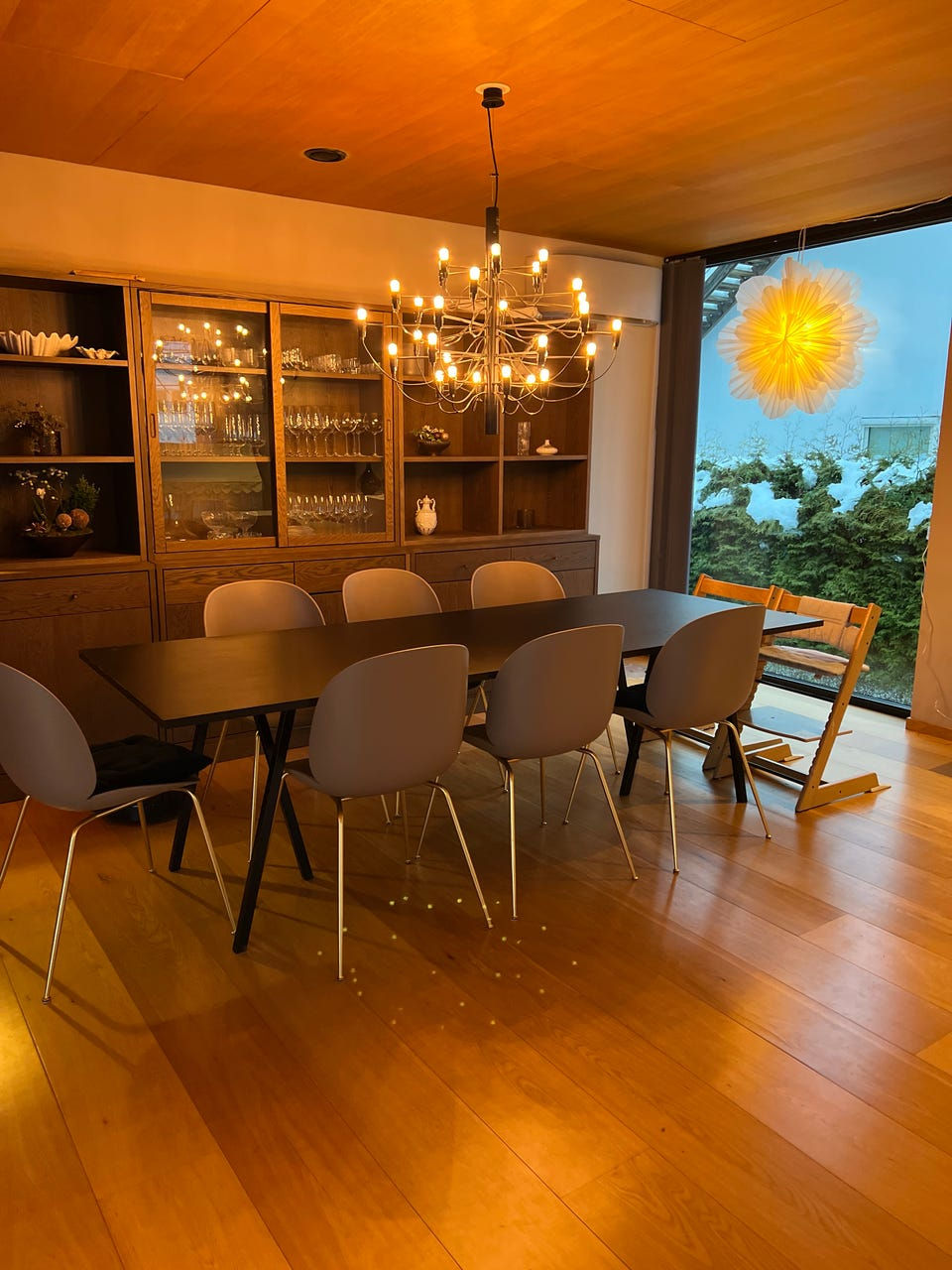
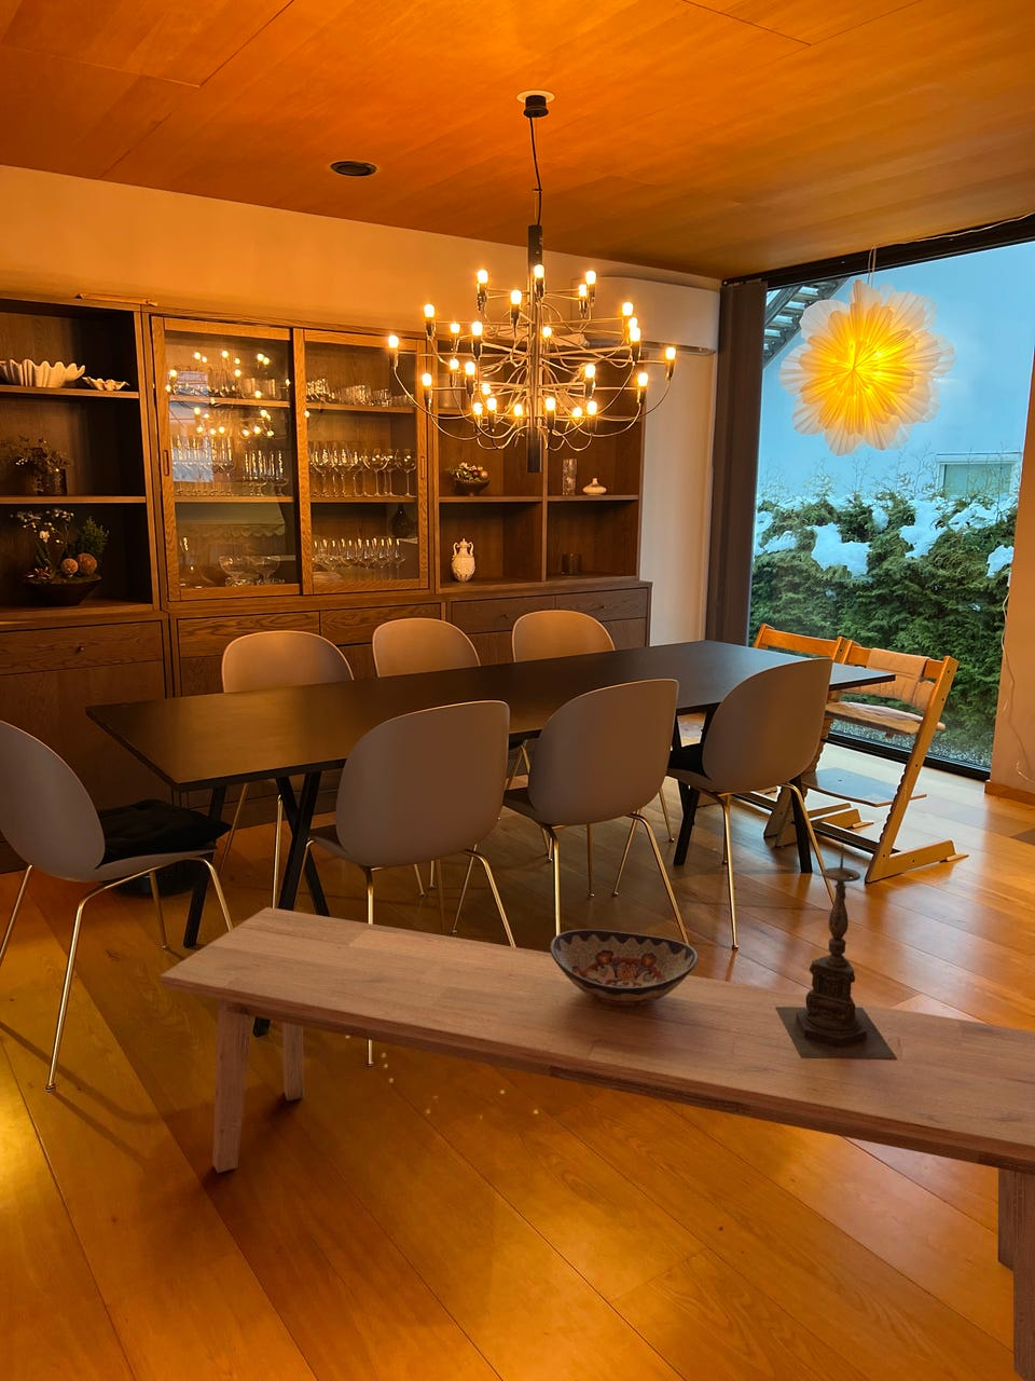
+ decorative bowl (622, 971)
+ candle holder (839, 938)
+ bench (604, 1087)
